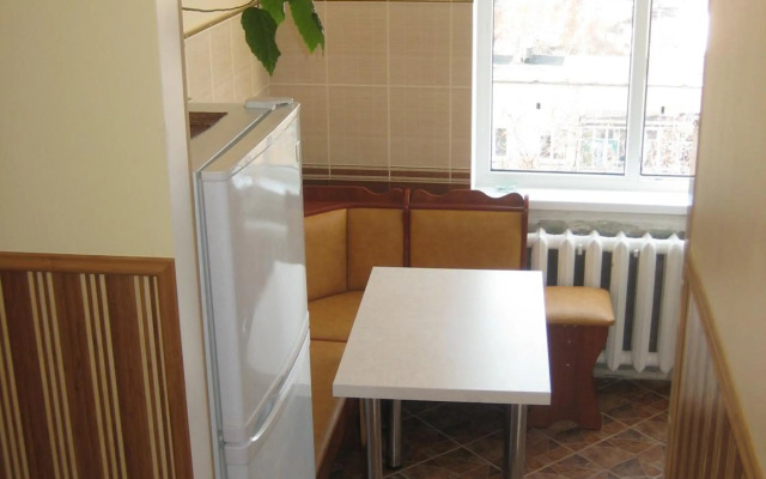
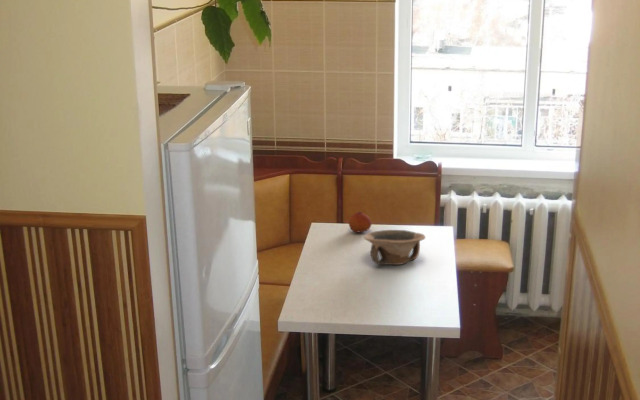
+ fruit (360, 222)
+ bowl (394, 248)
